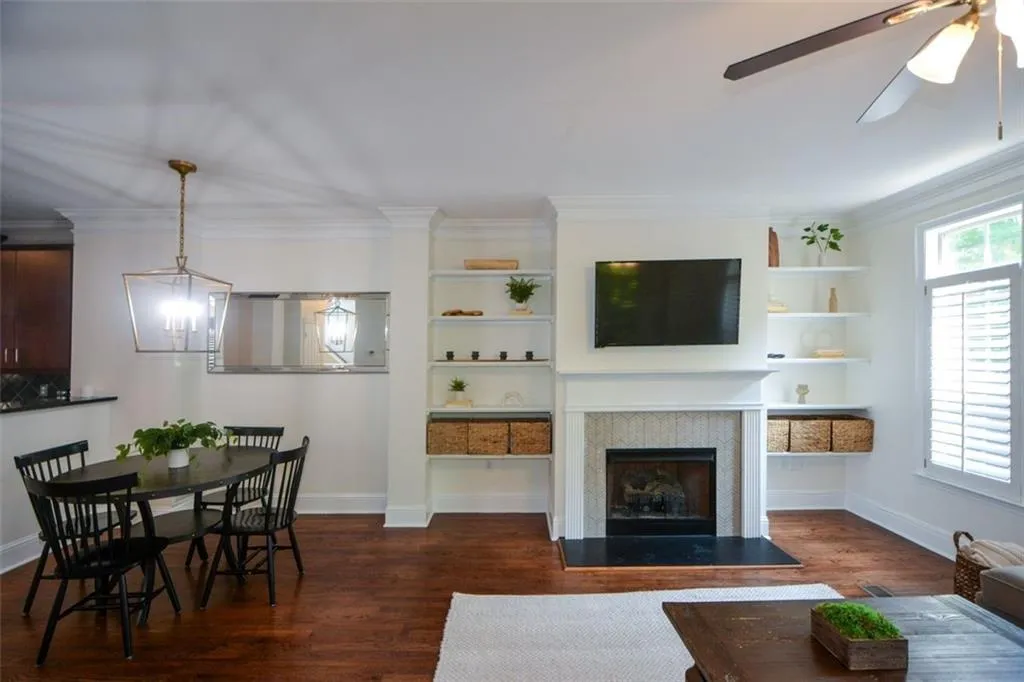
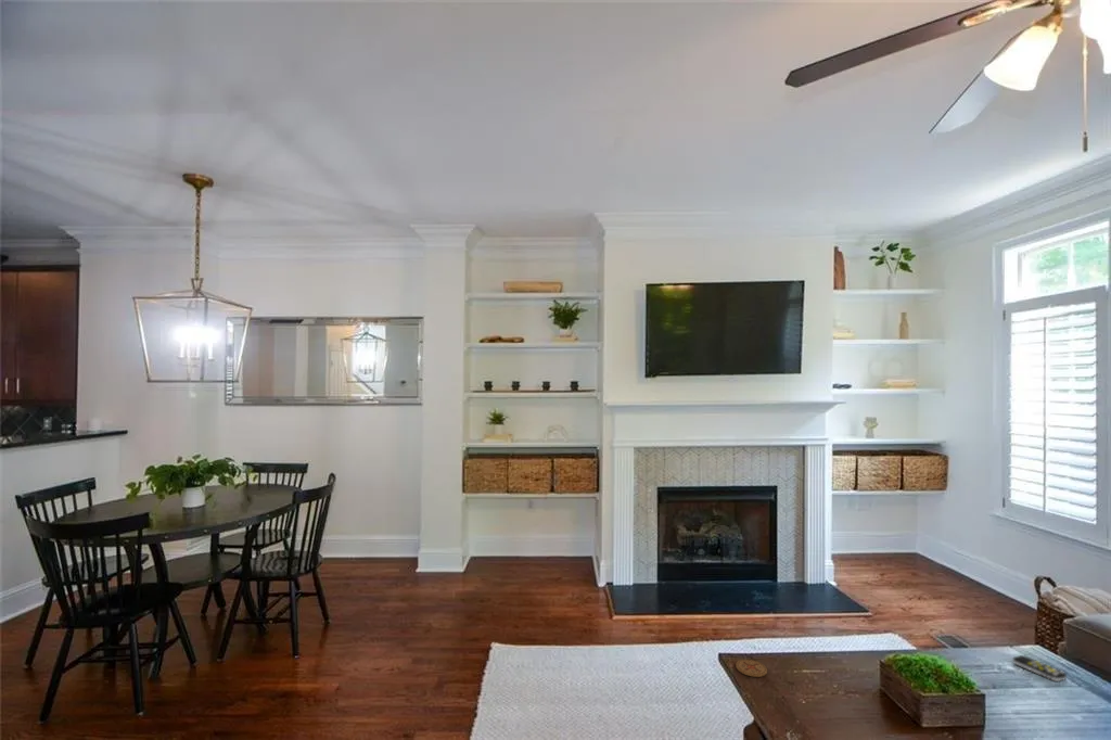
+ coaster (751, 667)
+ remote control (1038, 667)
